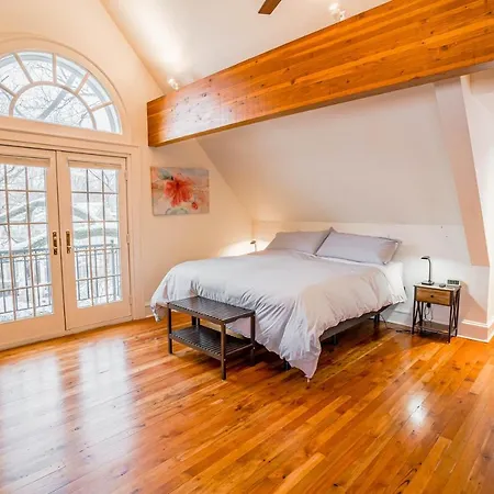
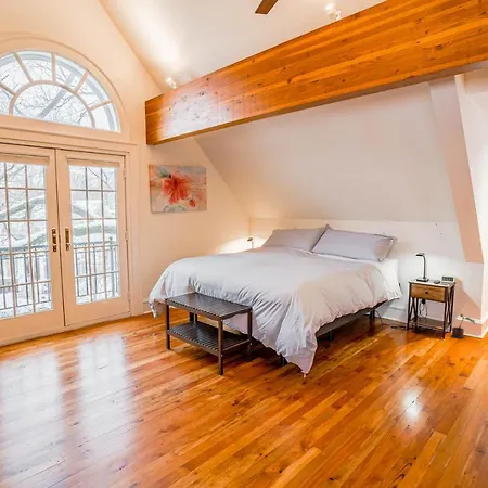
+ potted plant (460, 325)
